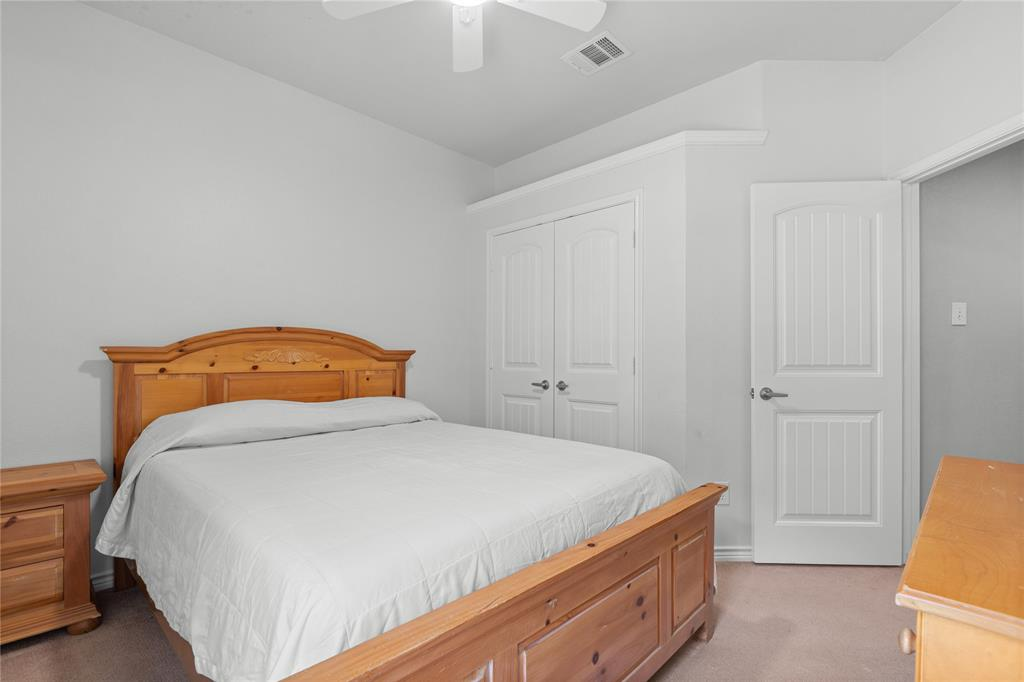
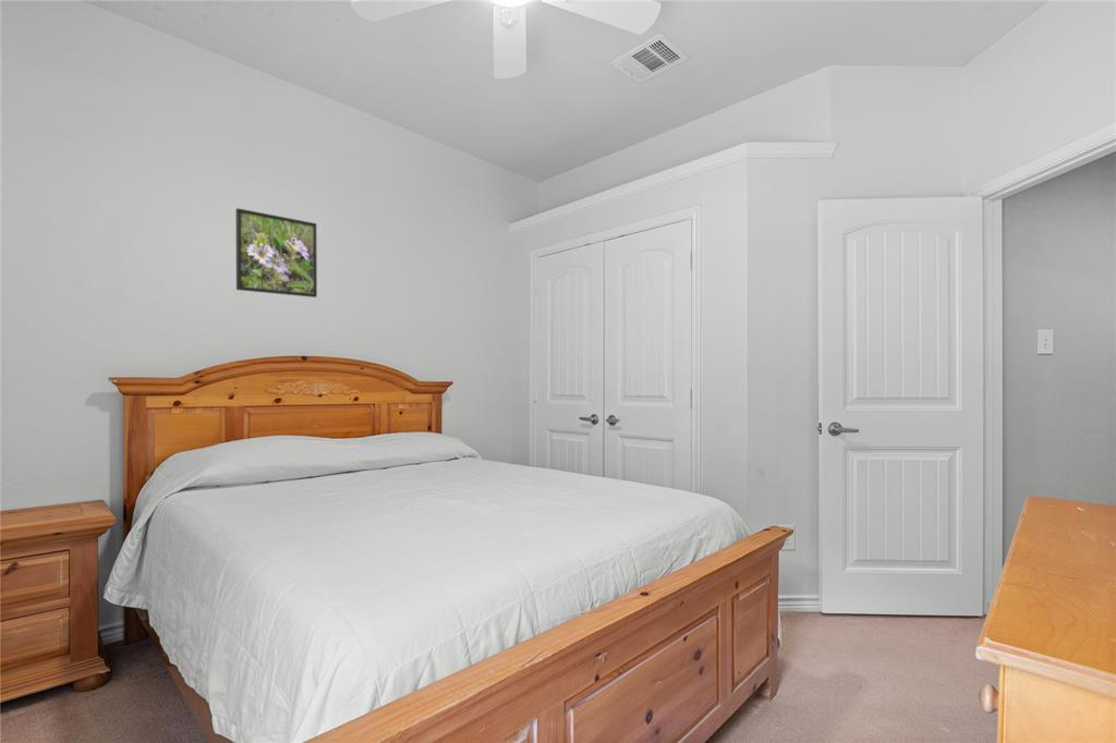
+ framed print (278, 255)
